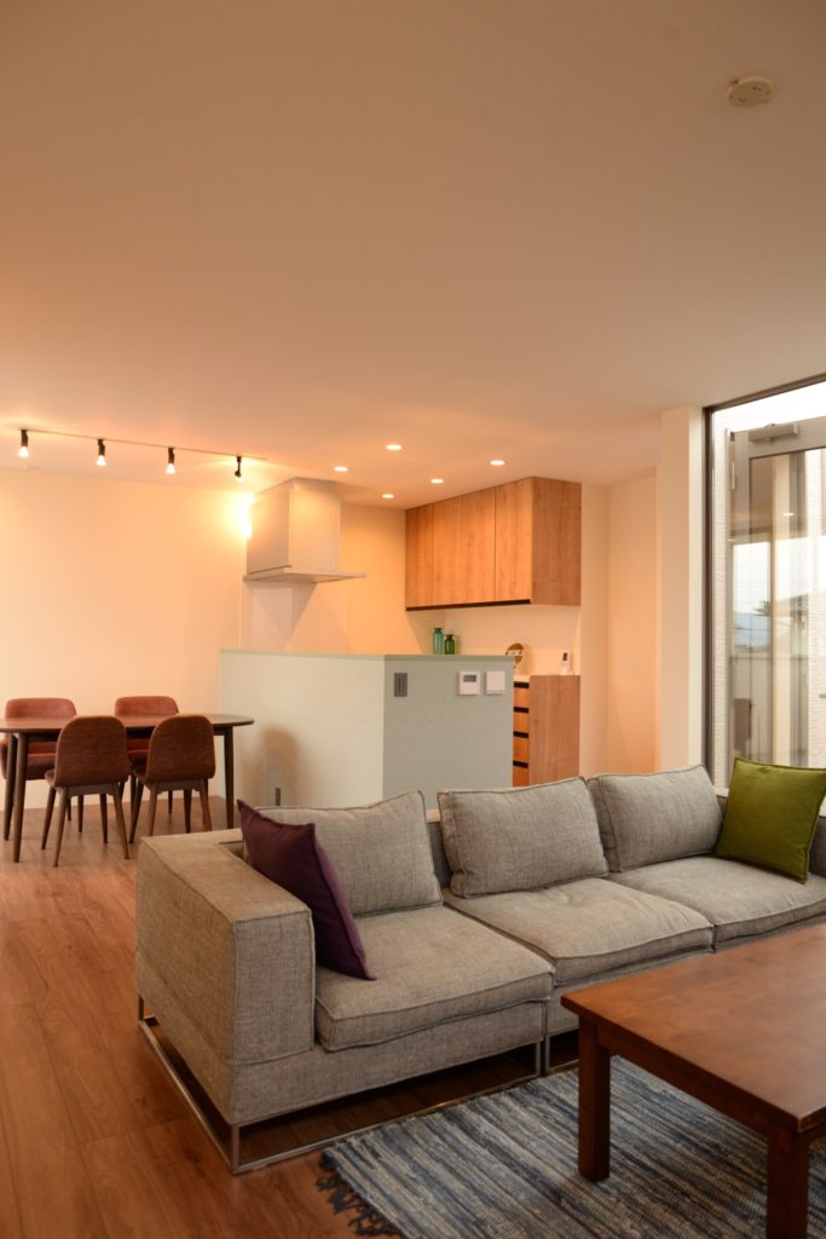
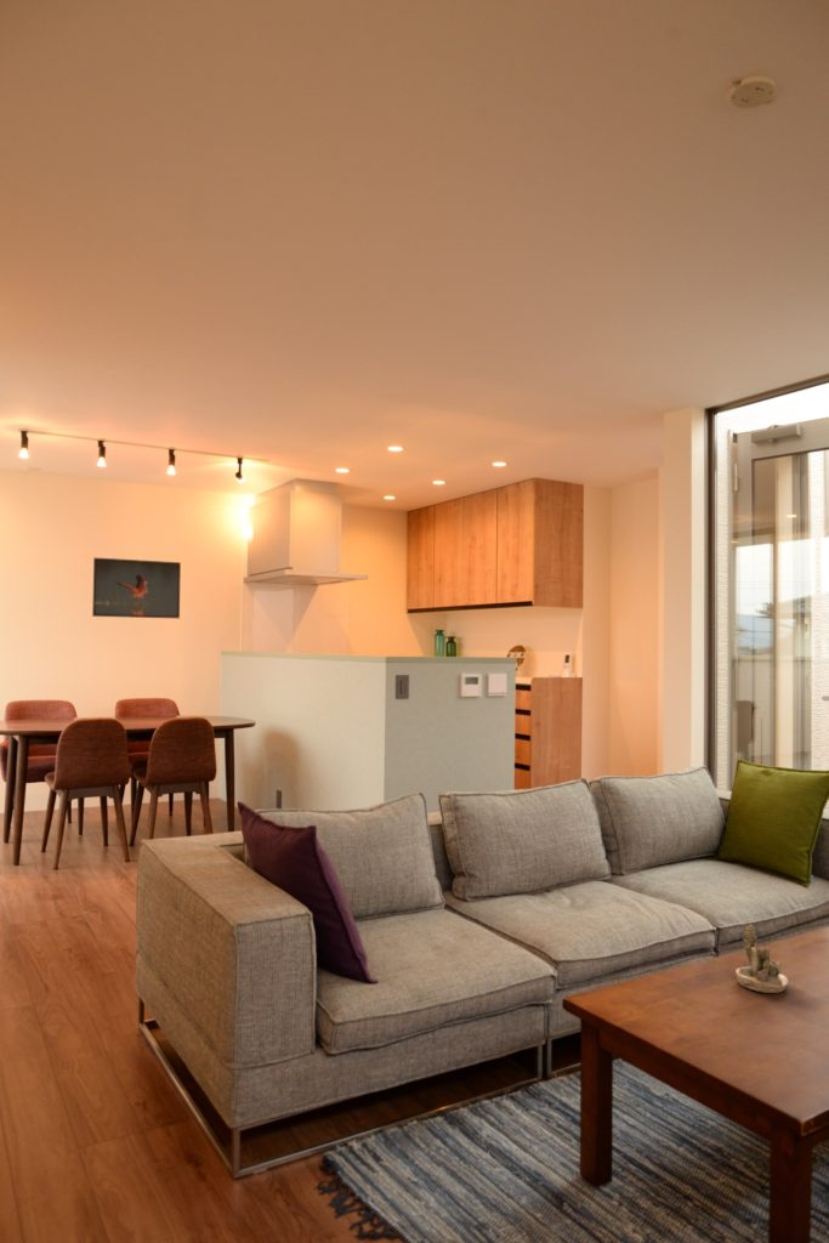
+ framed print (137, 589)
+ succulent planter (761, 954)
